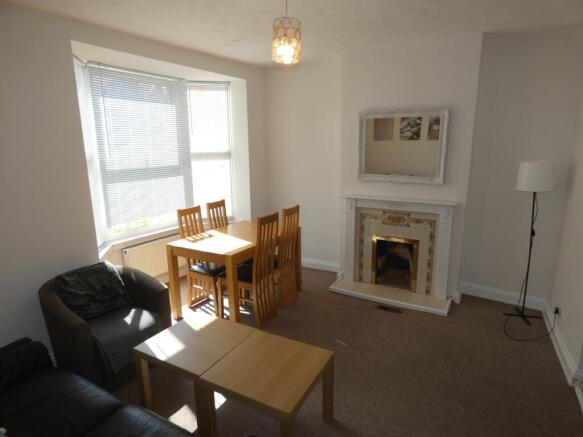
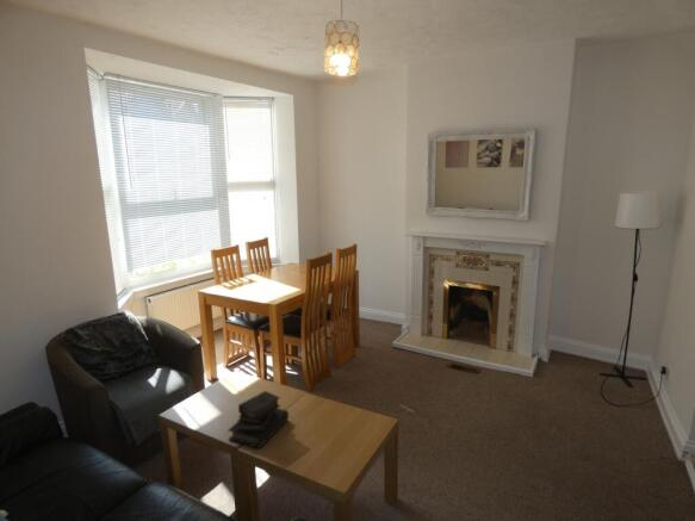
+ diary (257, 414)
